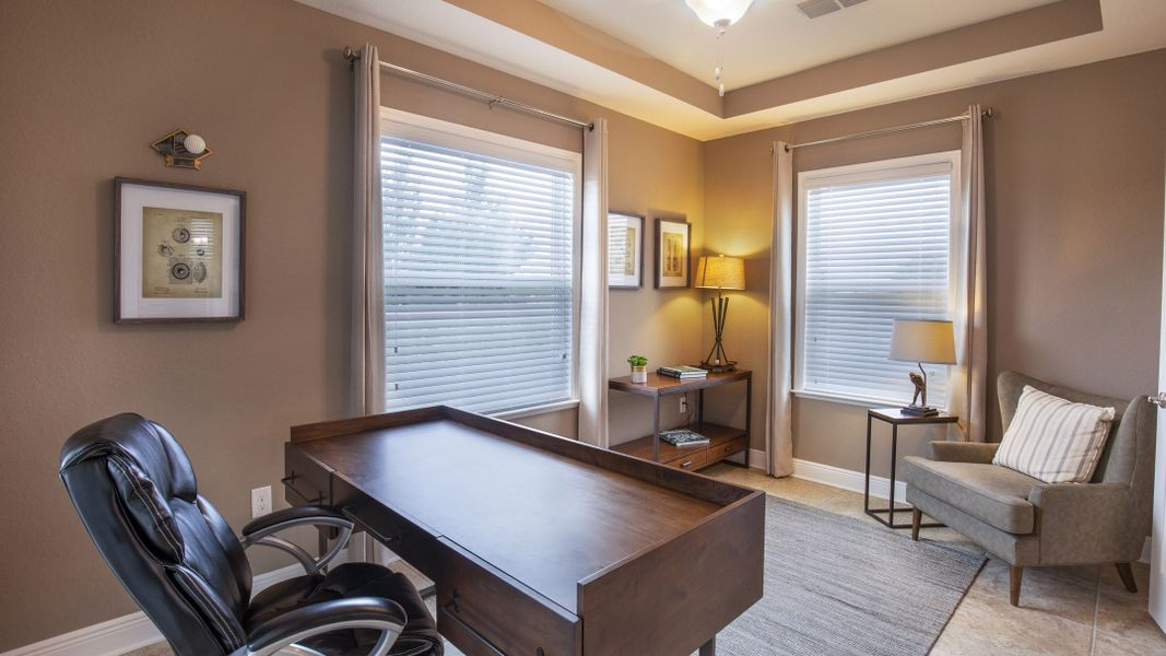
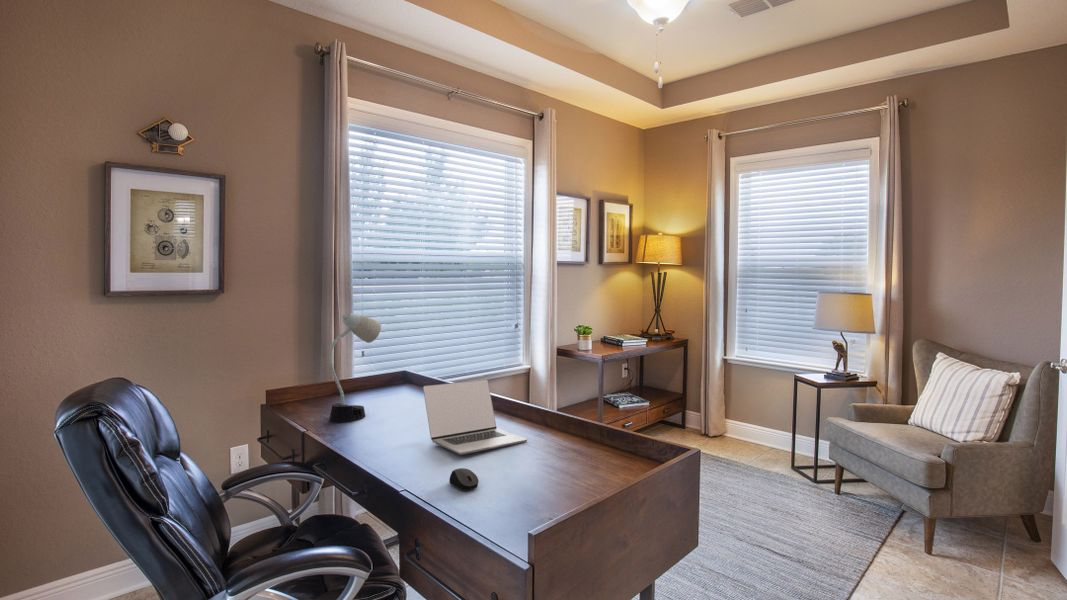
+ laptop (474, 413)
+ desk lamp (334, 371)
+ computer mouse (463, 477)
